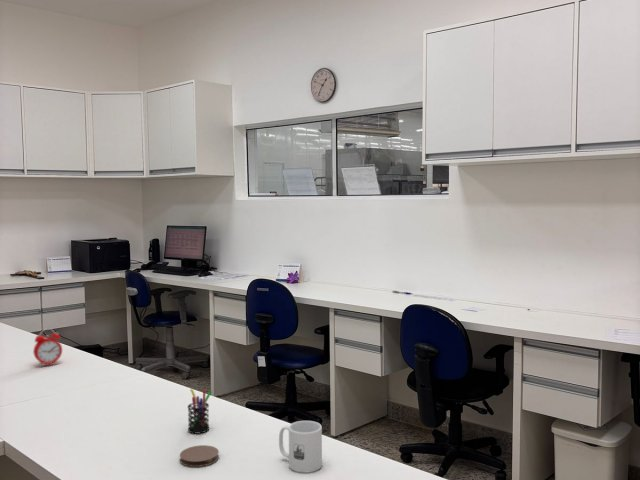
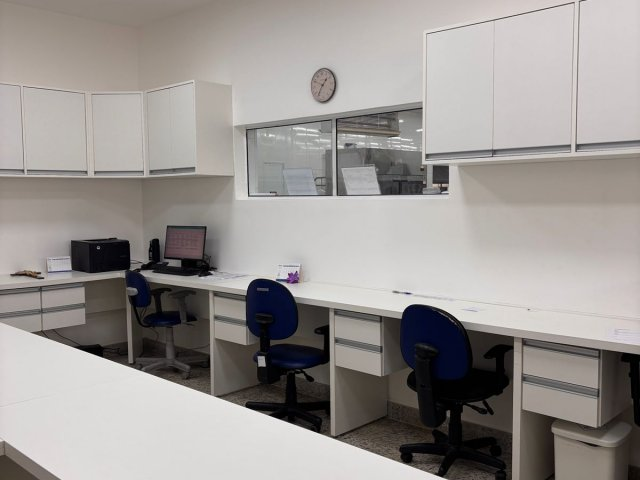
- alarm clock (47, 346)
- mug (299, 444)
- coaster (199, 455)
- pen holder (201, 408)
